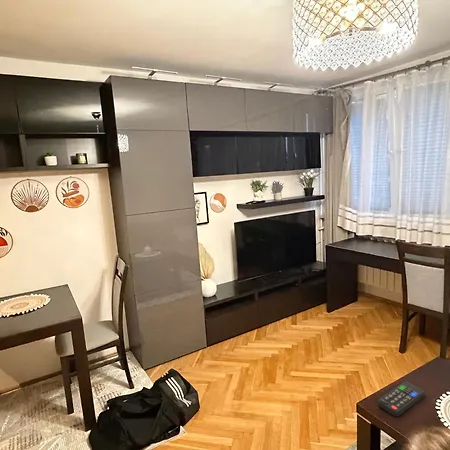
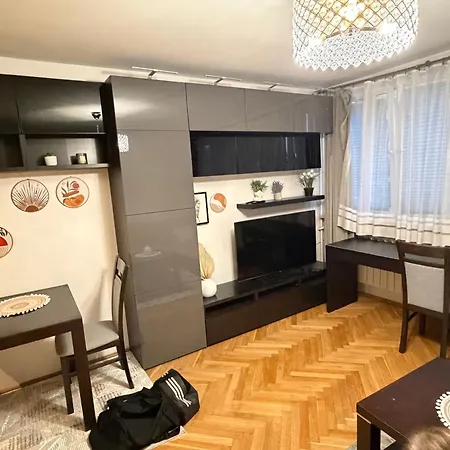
- remote control (401, 397)
